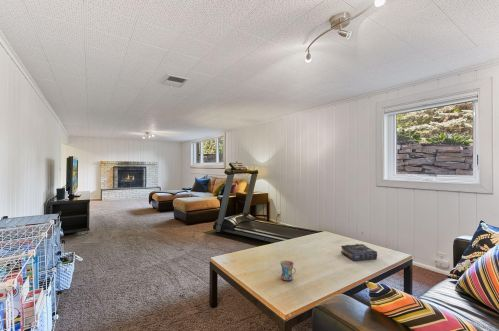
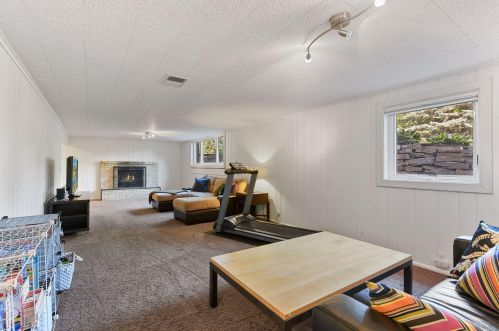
- mug (288, 271)
- book (358, 251)
